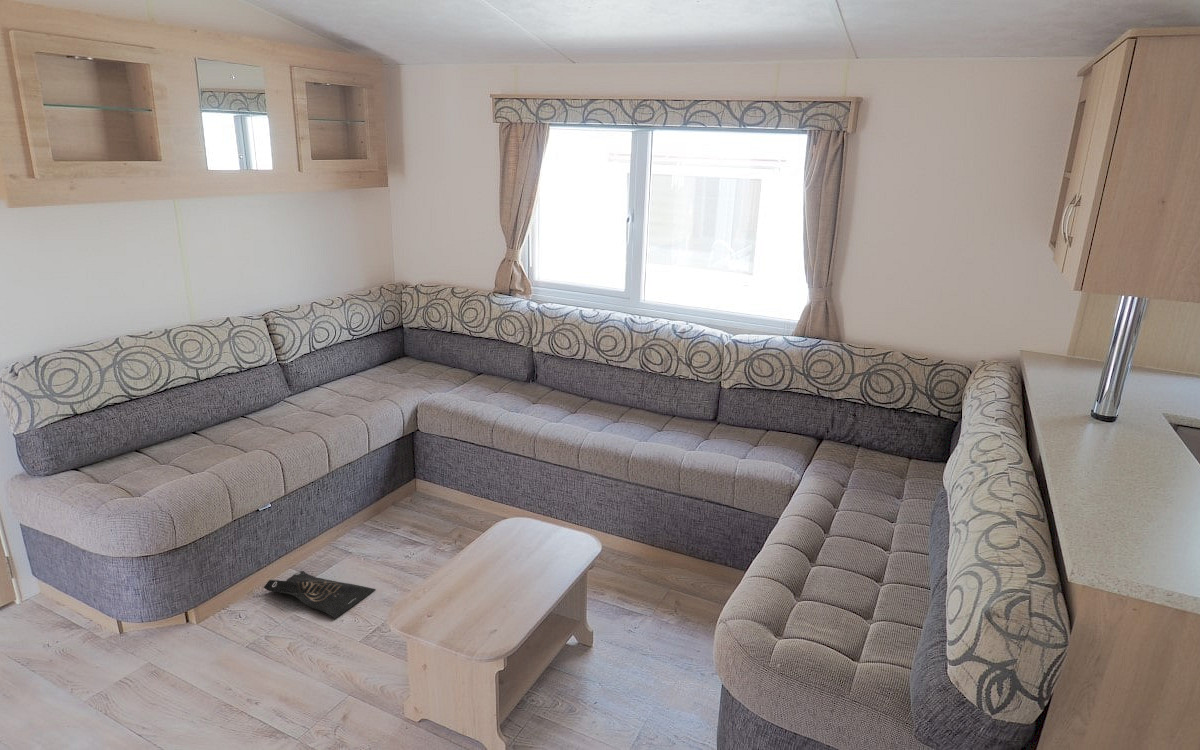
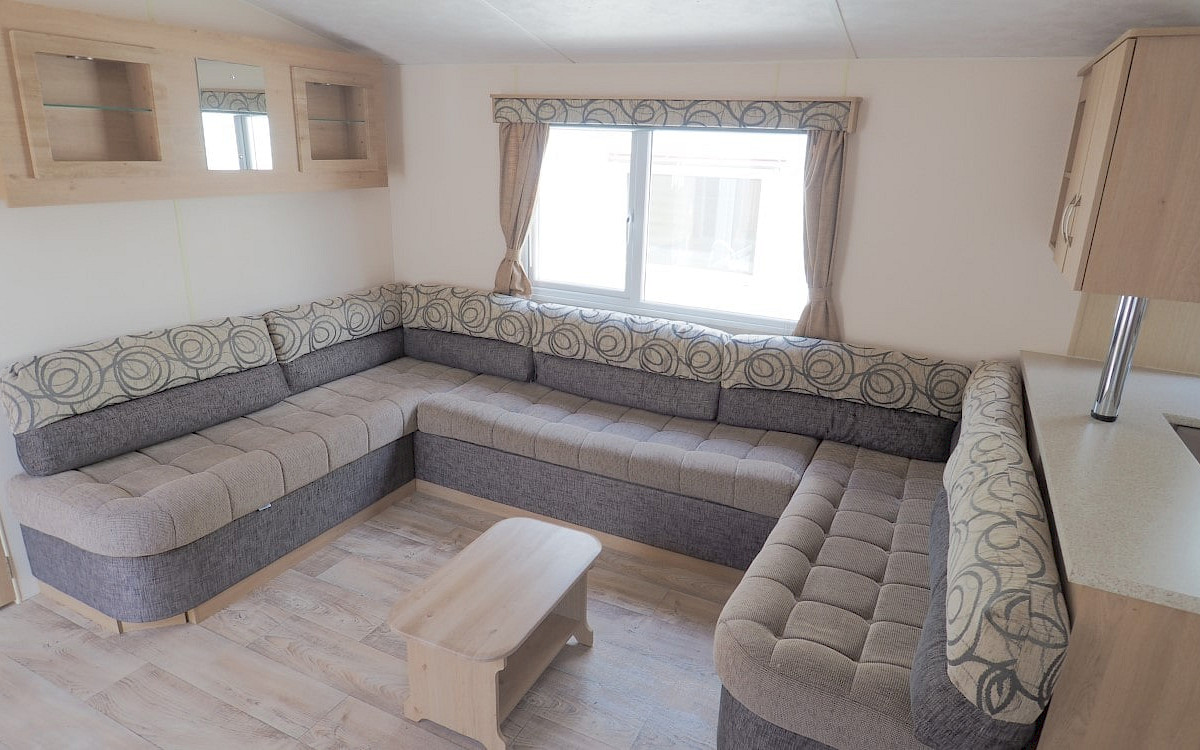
- bag (320, 586)
